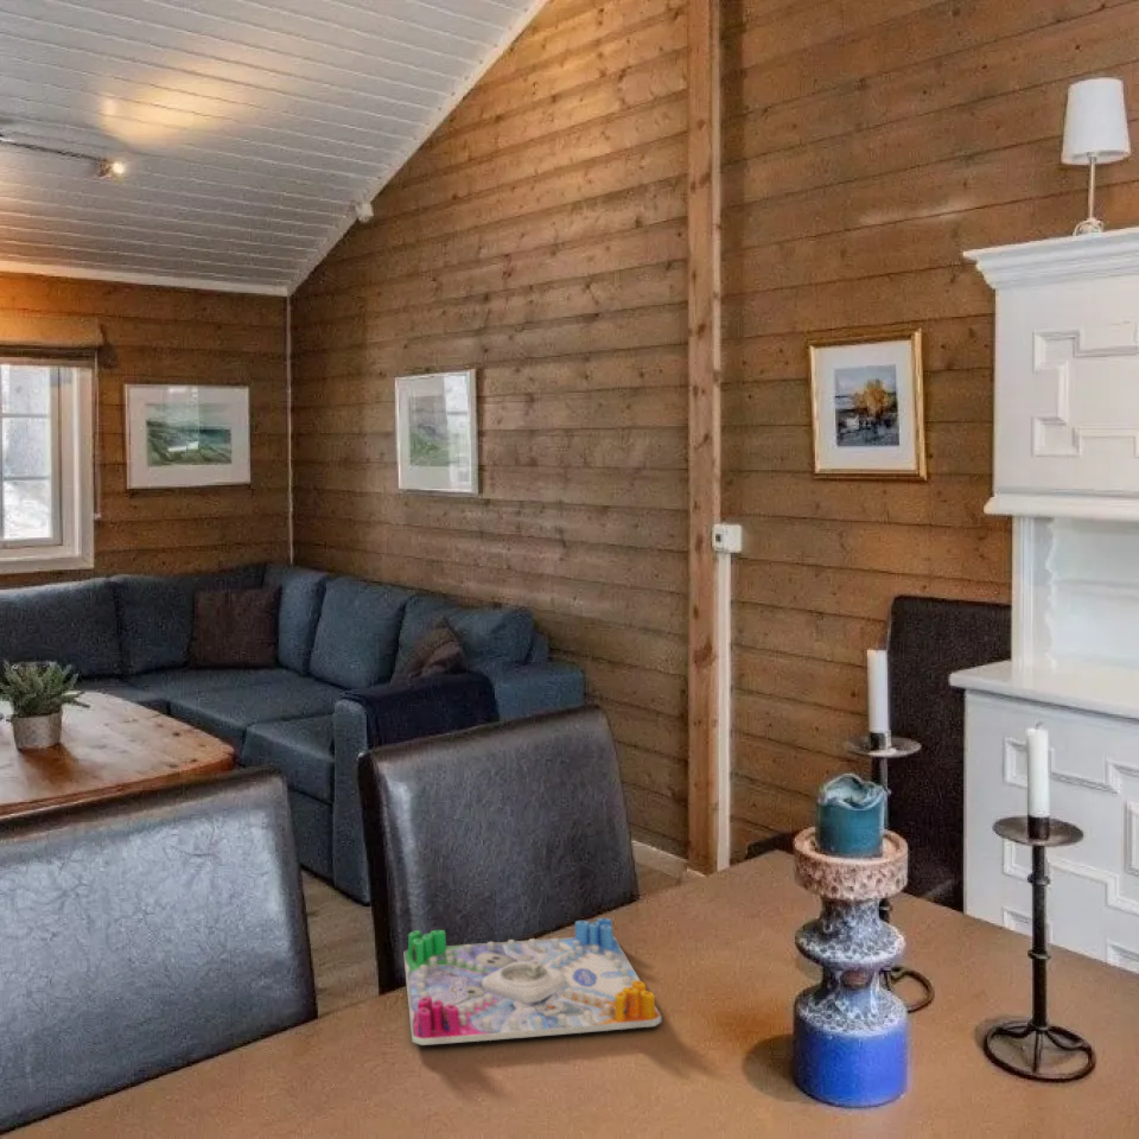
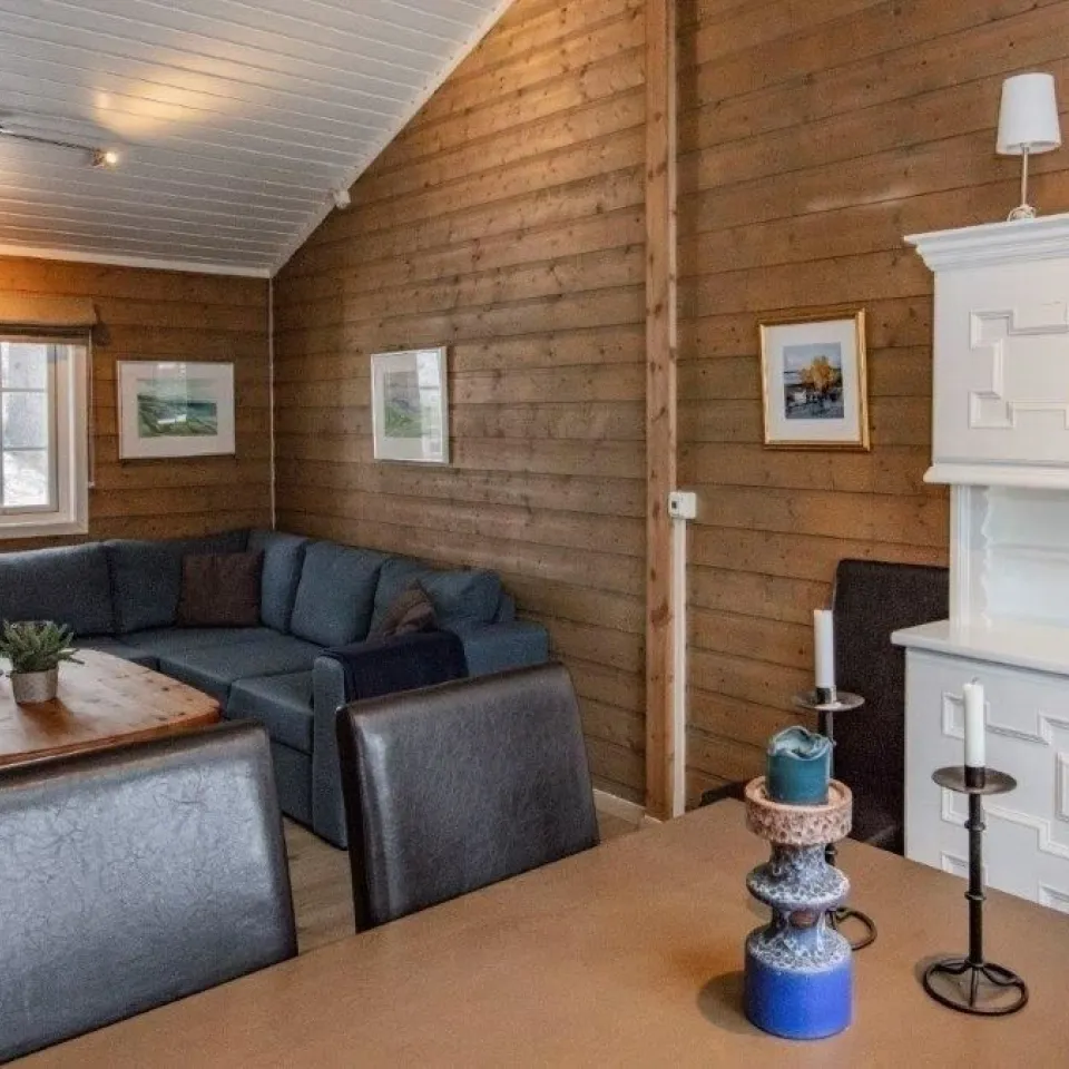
- board game (523, 973)
